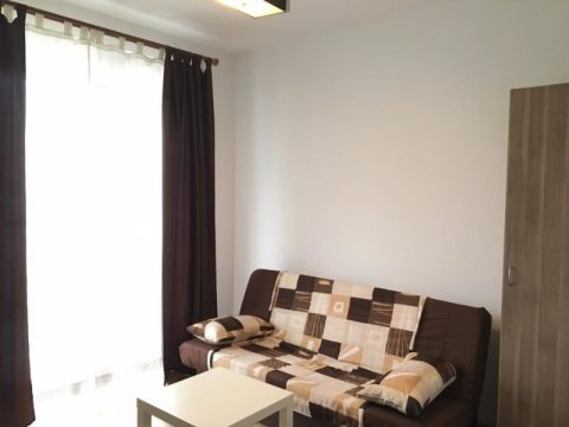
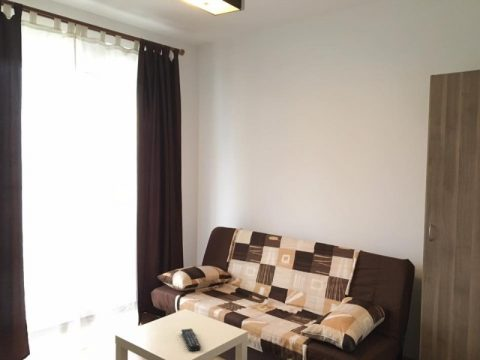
+ remote control (190, 338)
